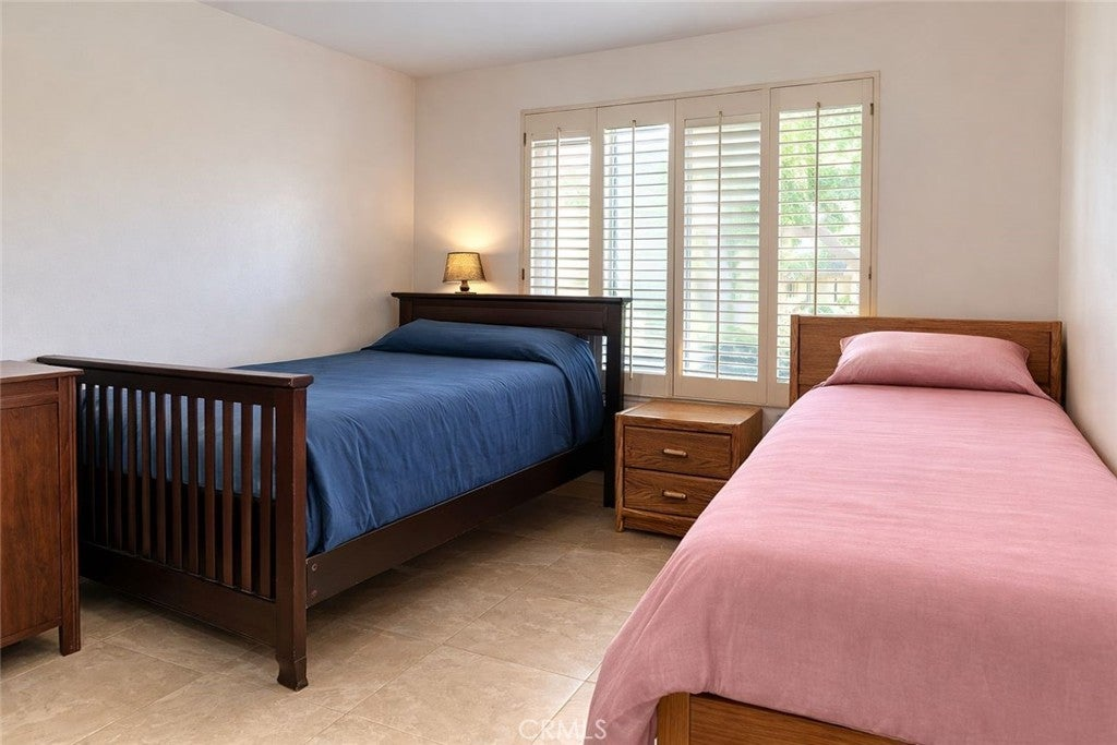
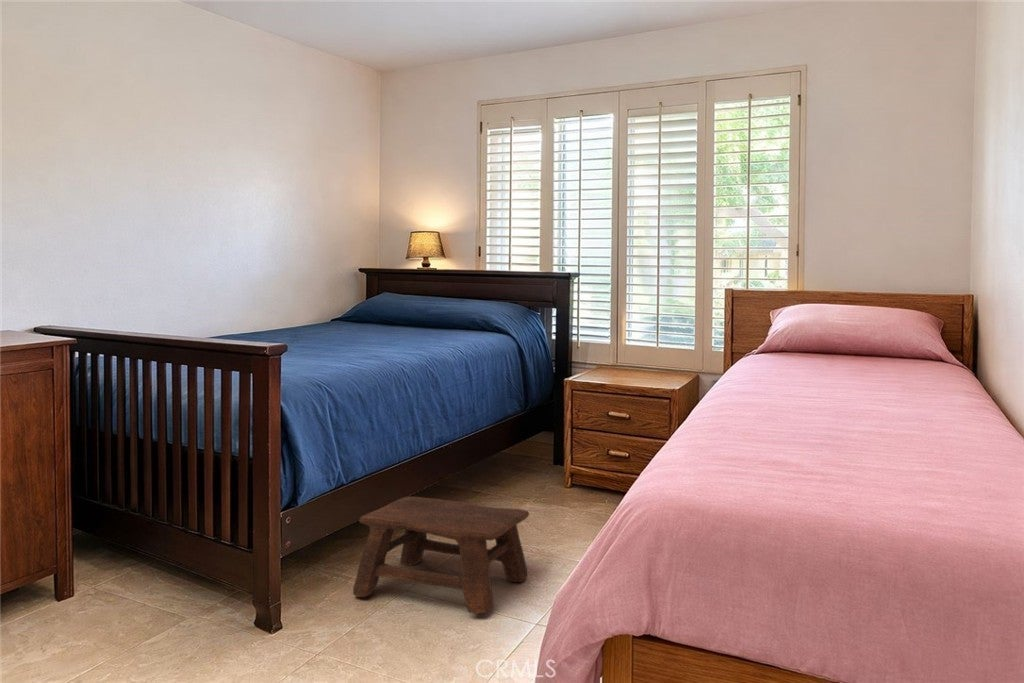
+ stool (442, 550)
